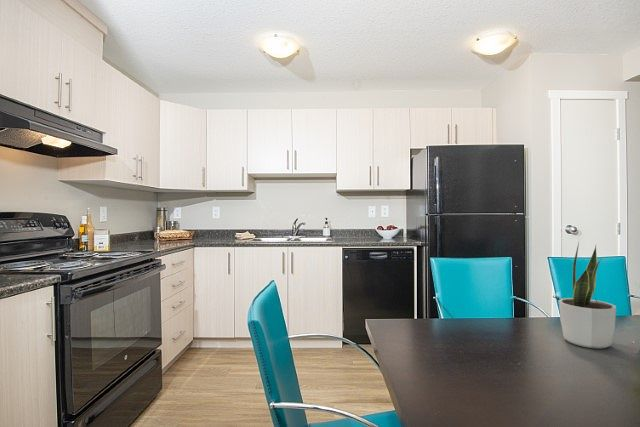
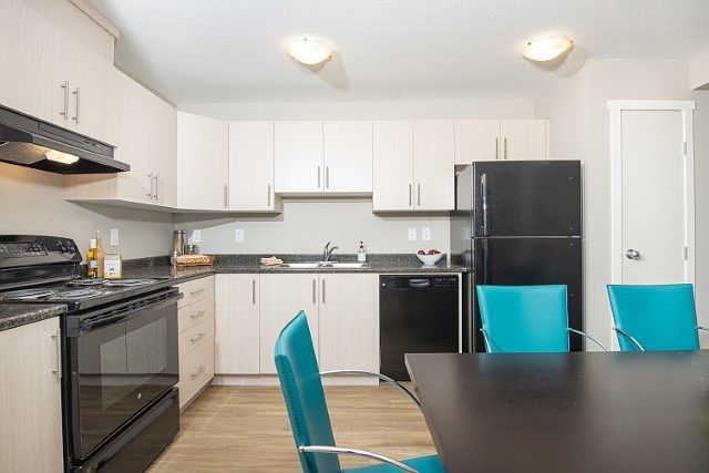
- potted plant (585, 289)
